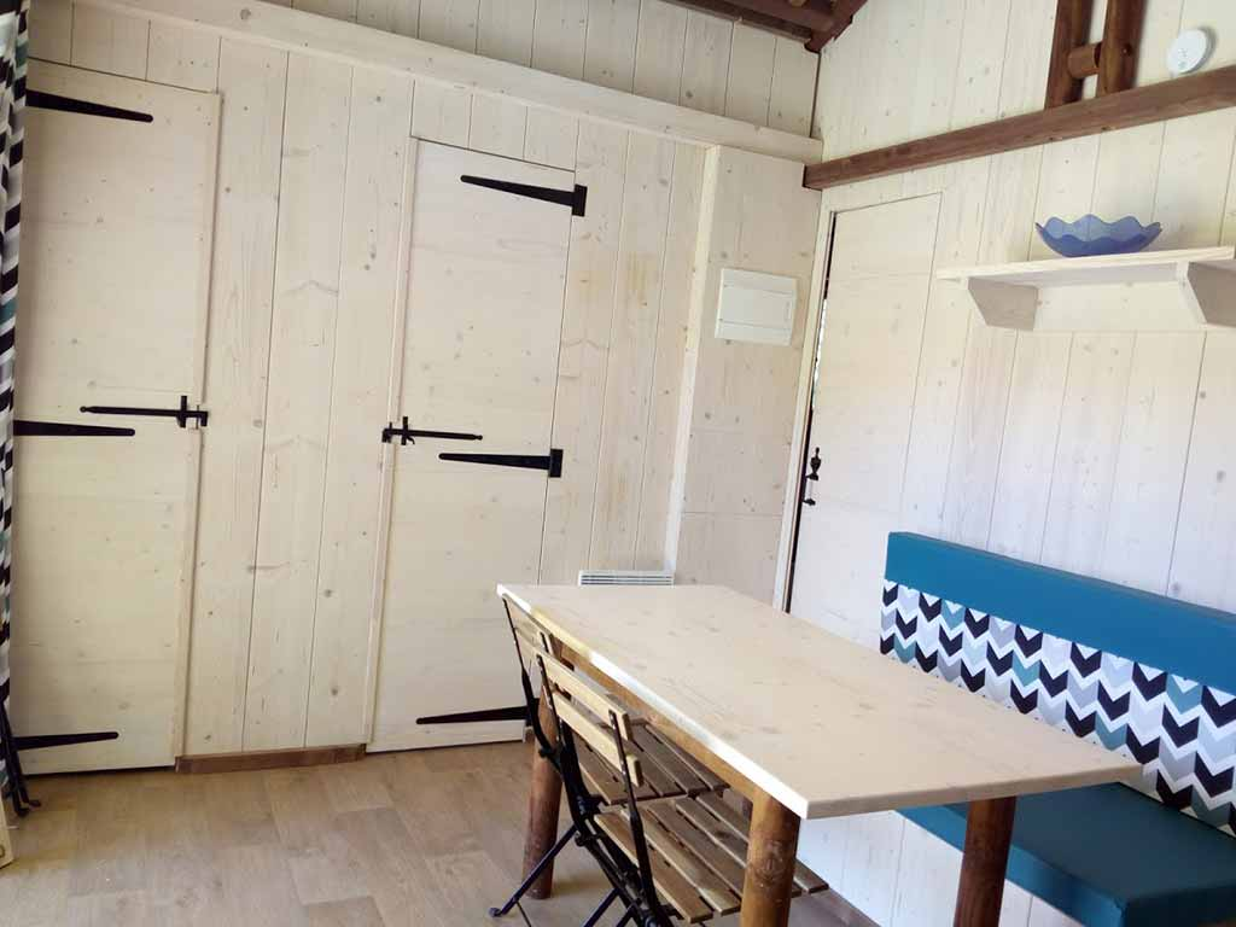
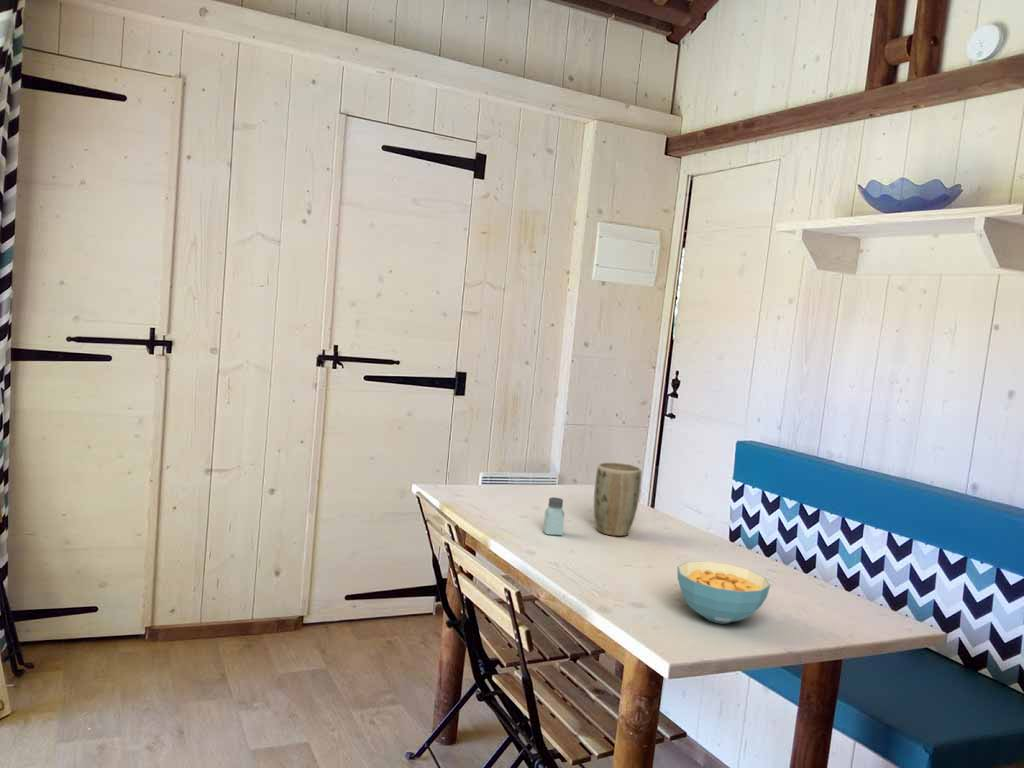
+ cereal bowl (720, 597)
+ saltshaker (554, 516)
+ plant pot (616, 499)
